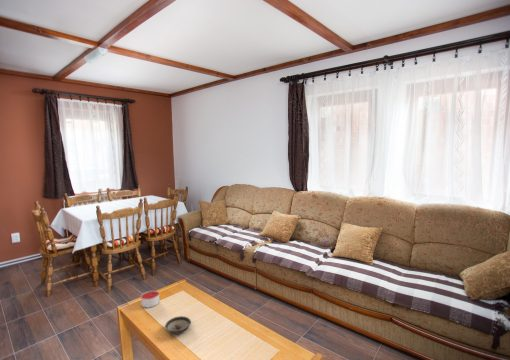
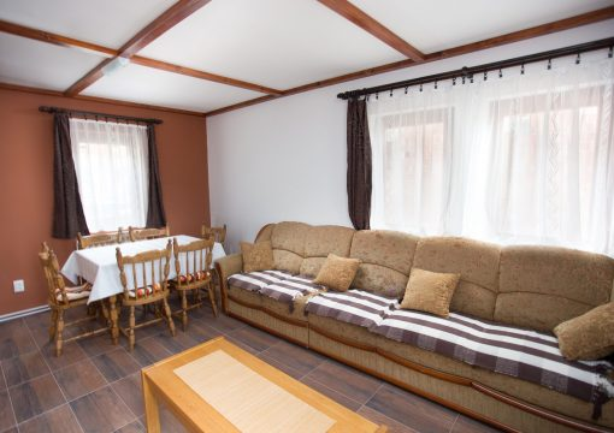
- candle (150, 298)
- saucer (178, 326)
